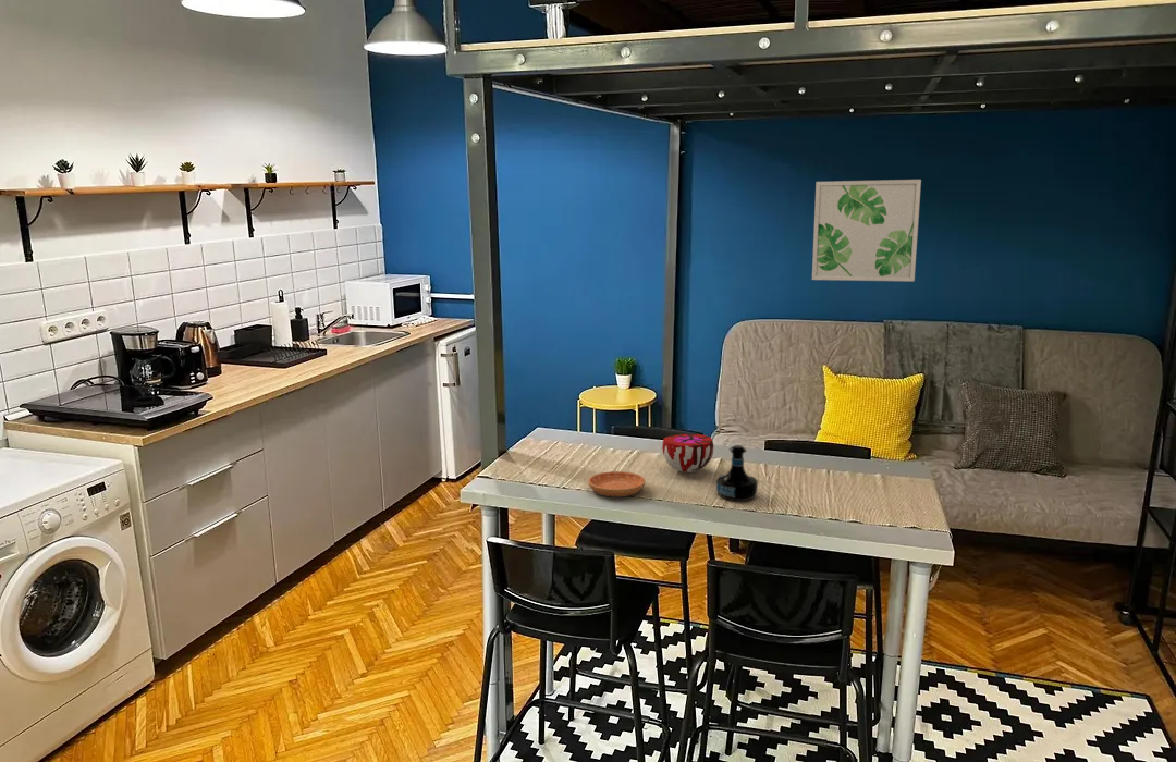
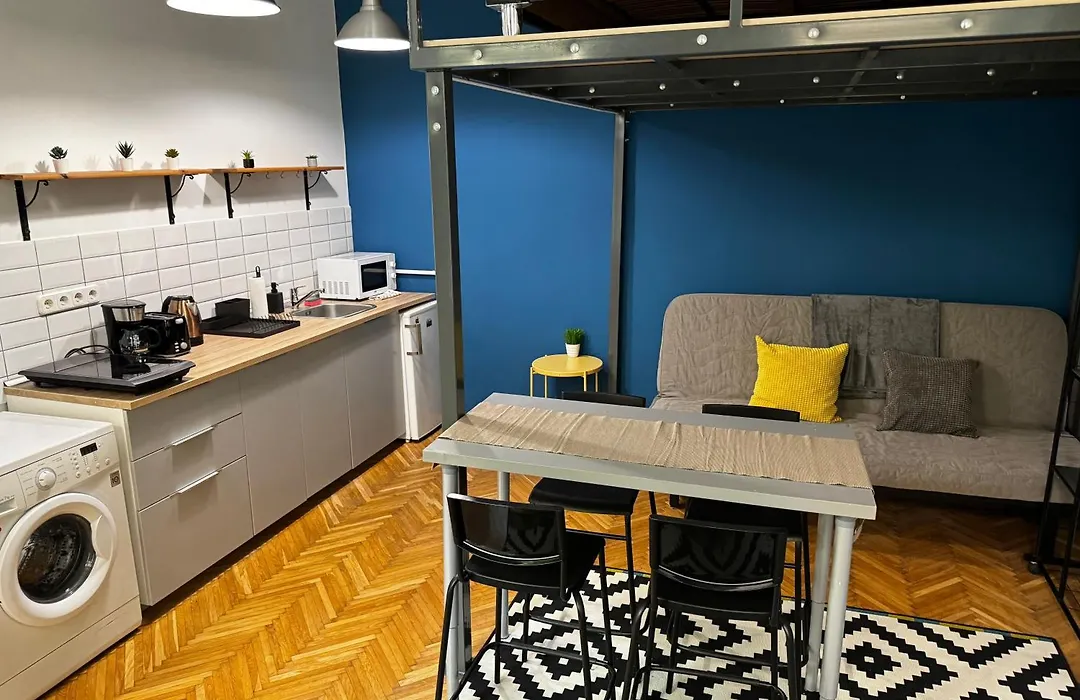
- tequila bottle (737, 470)
- decorative bowl (687, 455)
- saucer (616, 484)
- wall art (865, 231)
